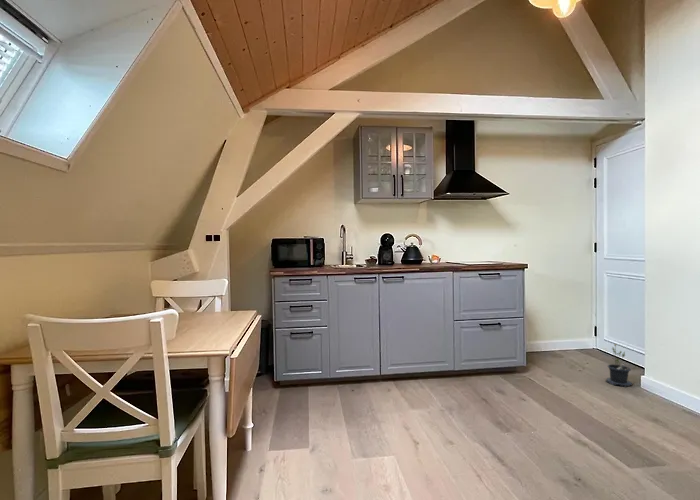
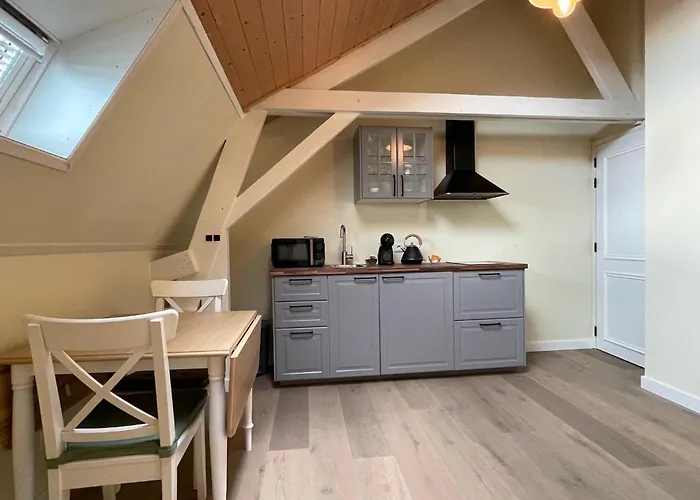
- potted plant (619, 365)
